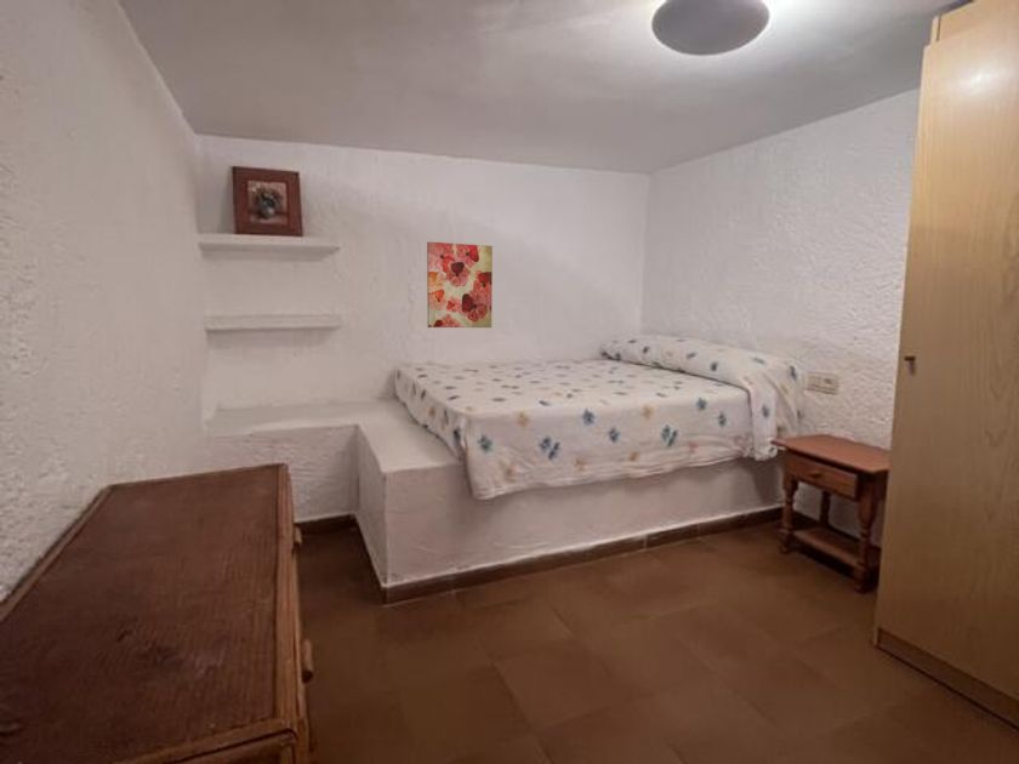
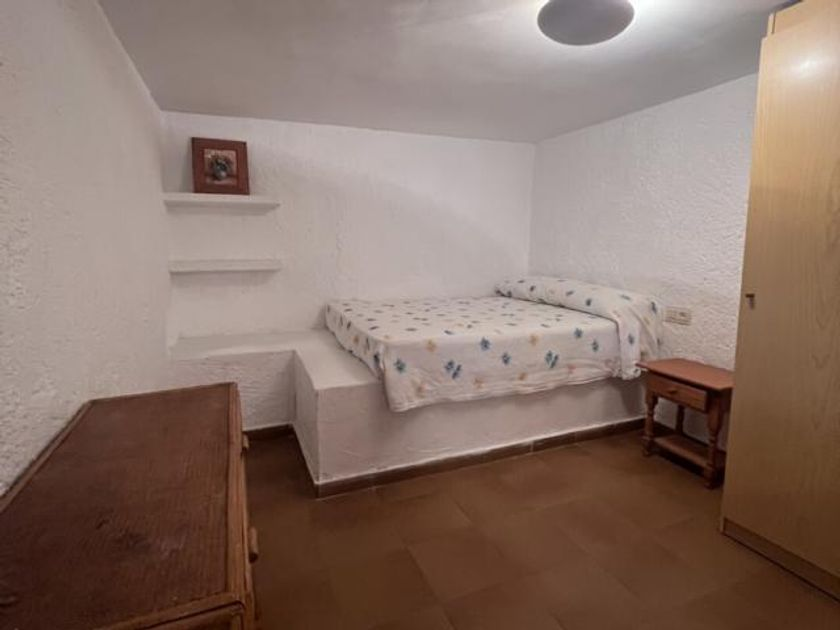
- wall art (460, 286)
